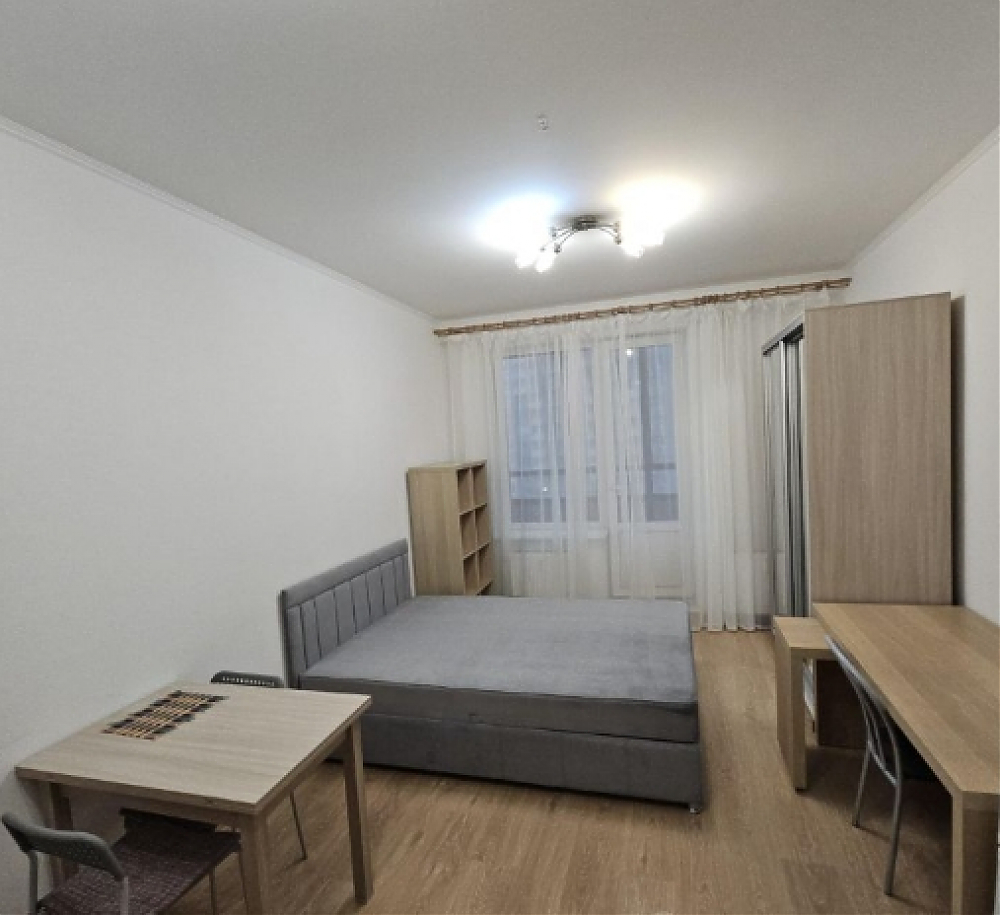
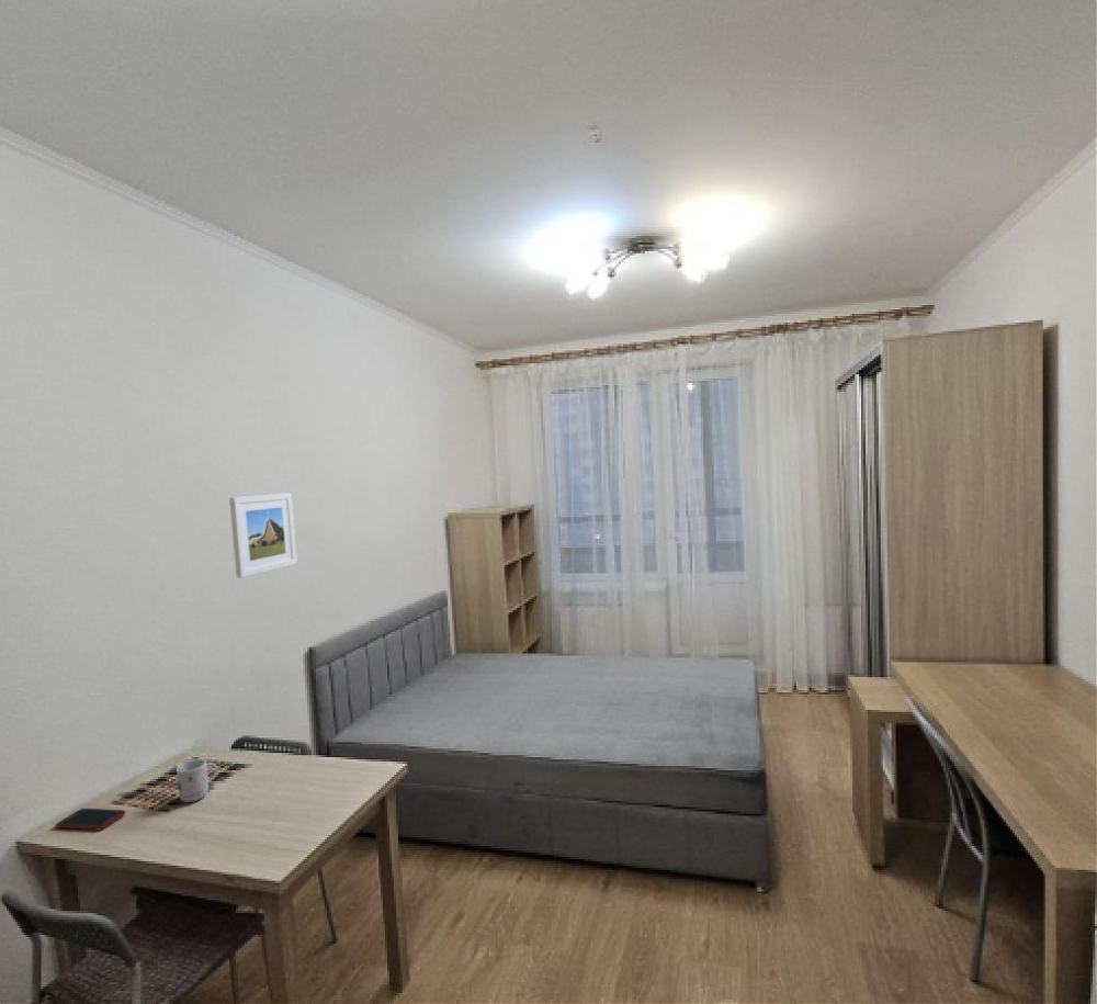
+ mug (196, 775)
+ cell phone (91, 819)
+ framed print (264, 532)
